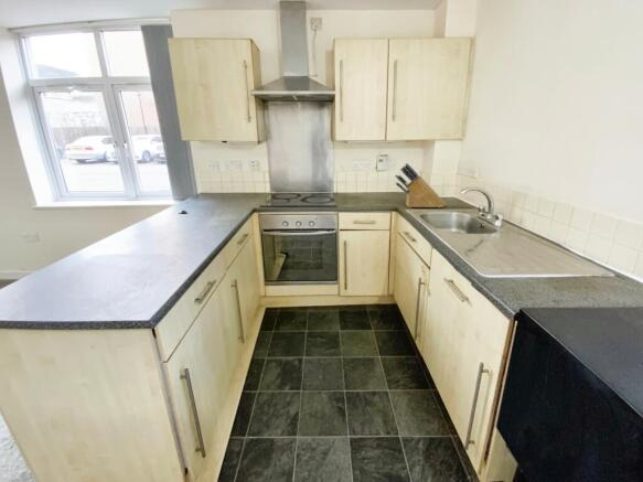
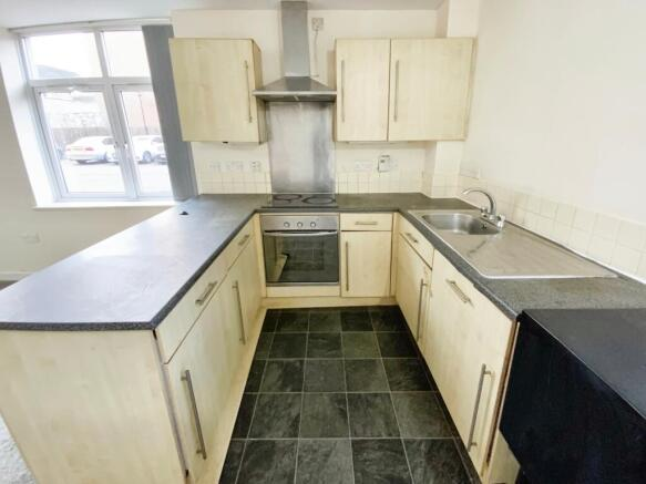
- knife block (420, 184)
